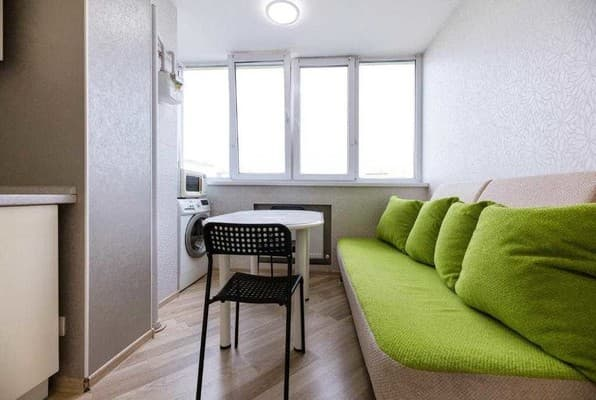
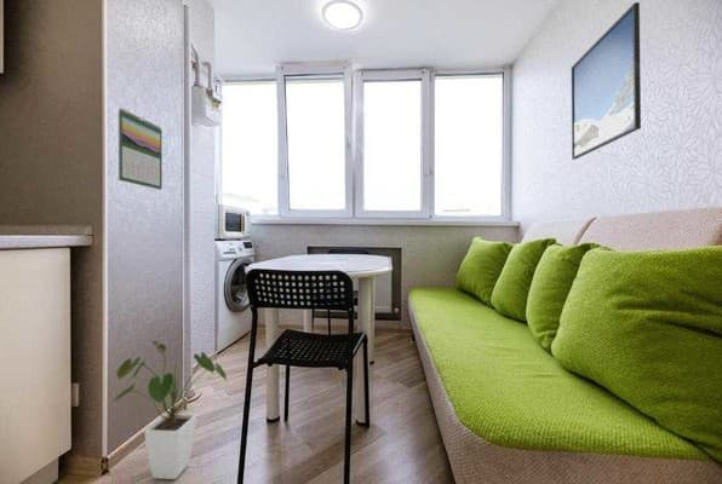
+ calendar (142, 150)
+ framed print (600, 92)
+ house plant (176, 404)
